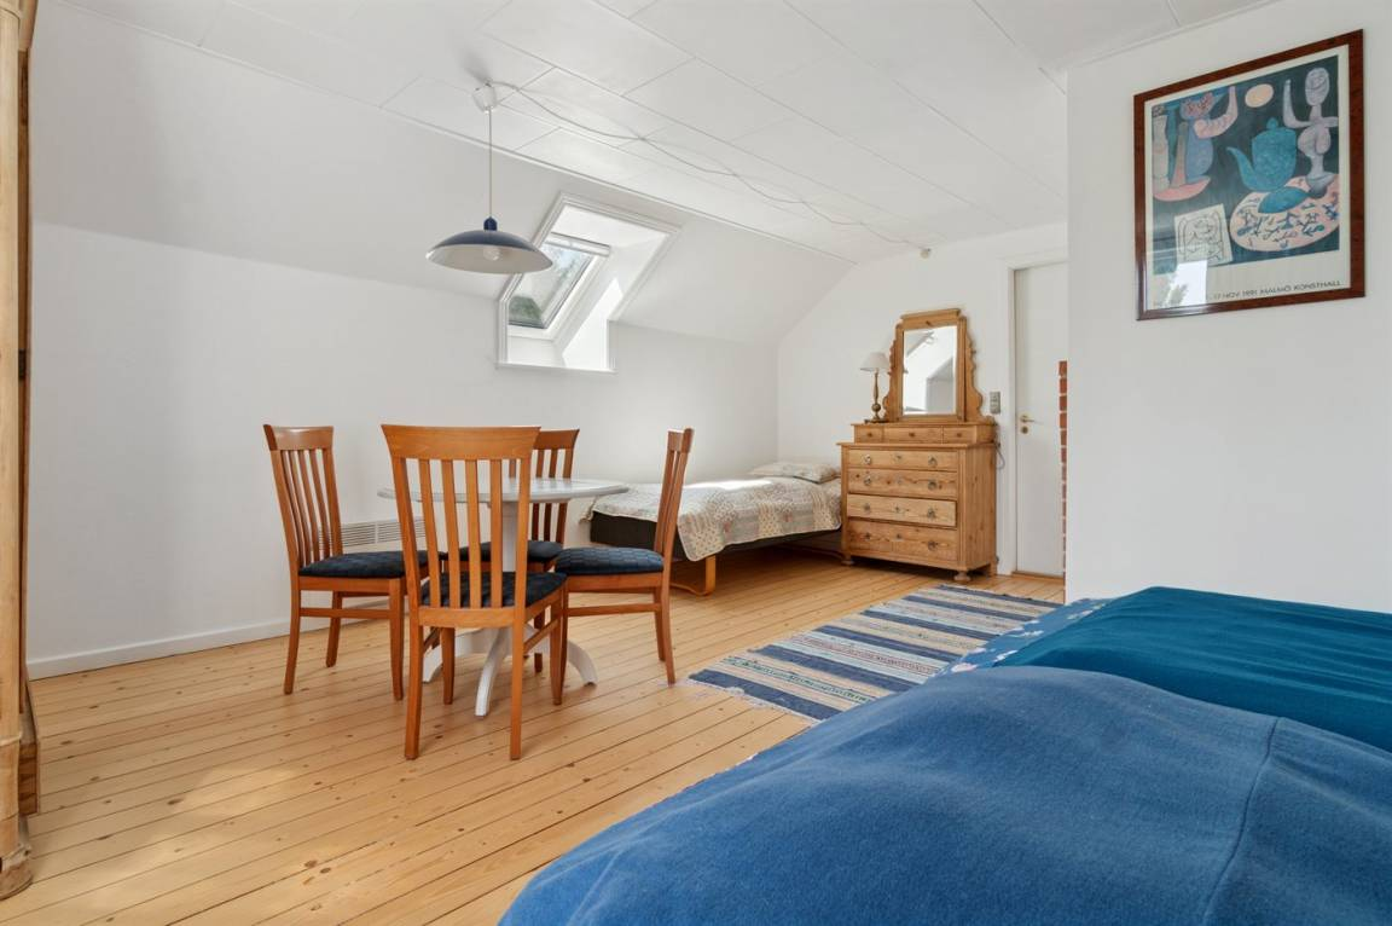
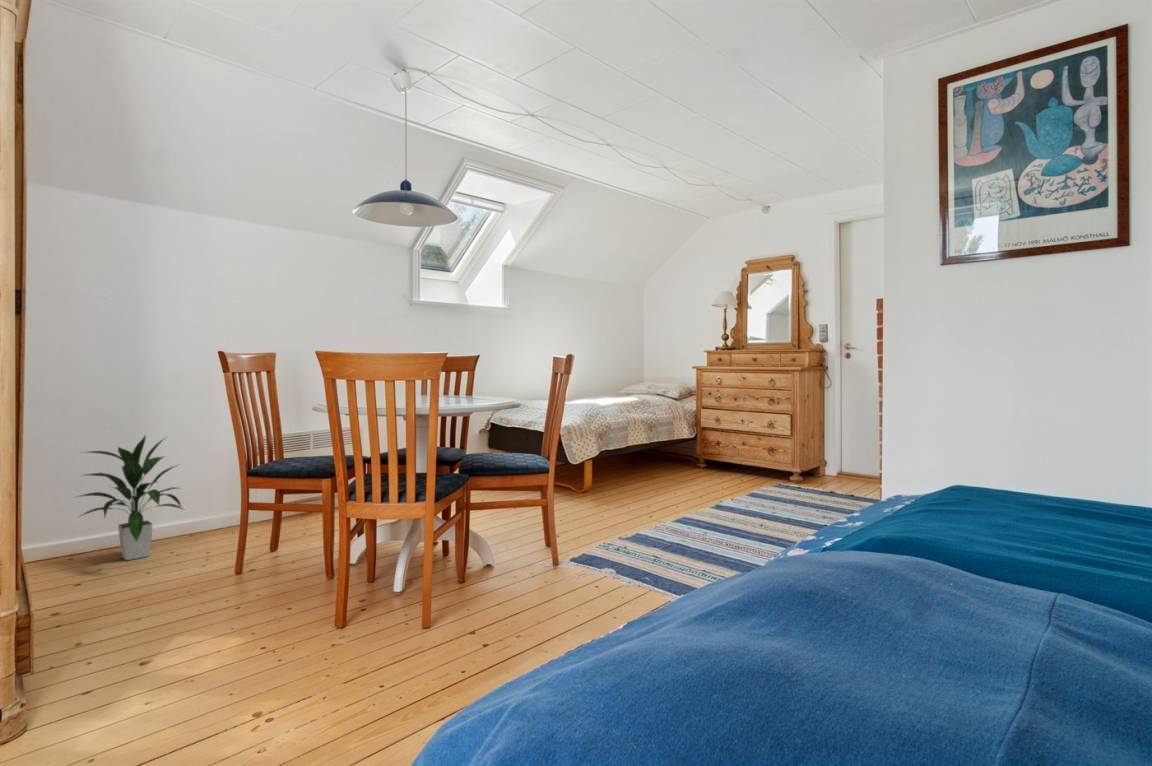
+ indoor plant (133, 496)
